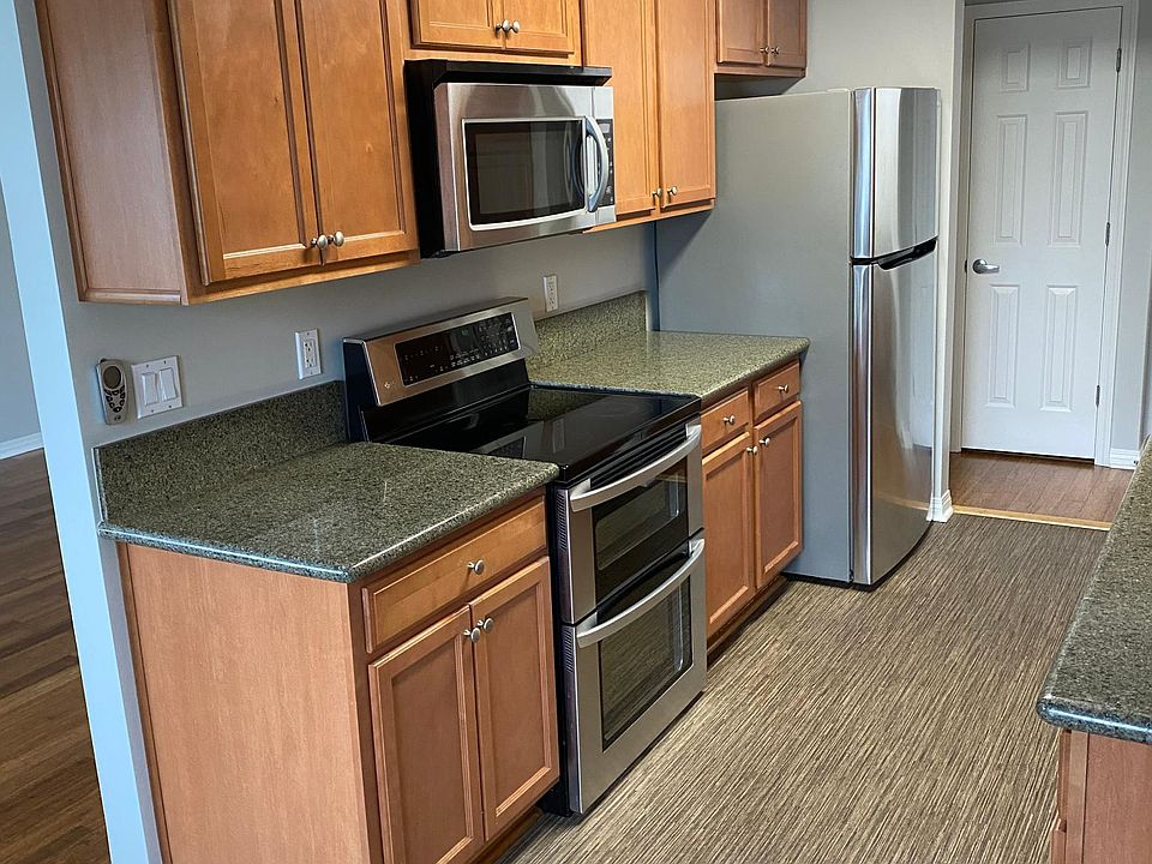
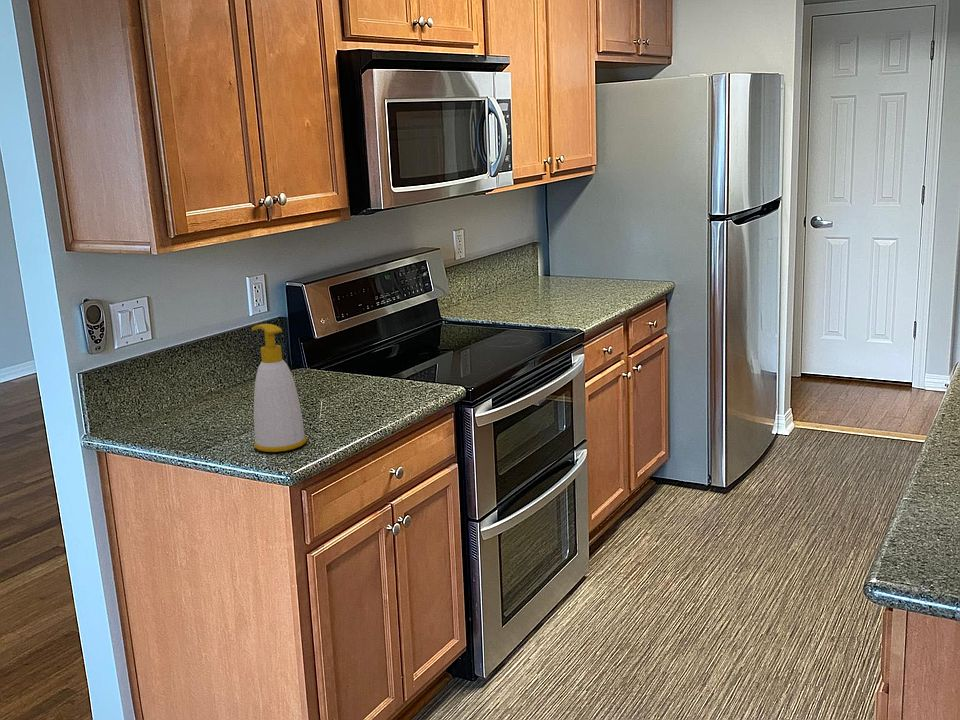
+ soap bottle (274, 386)
